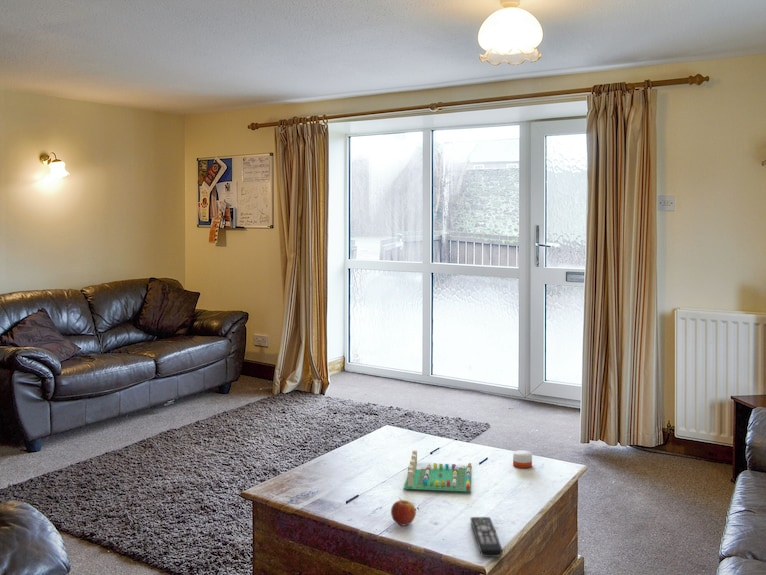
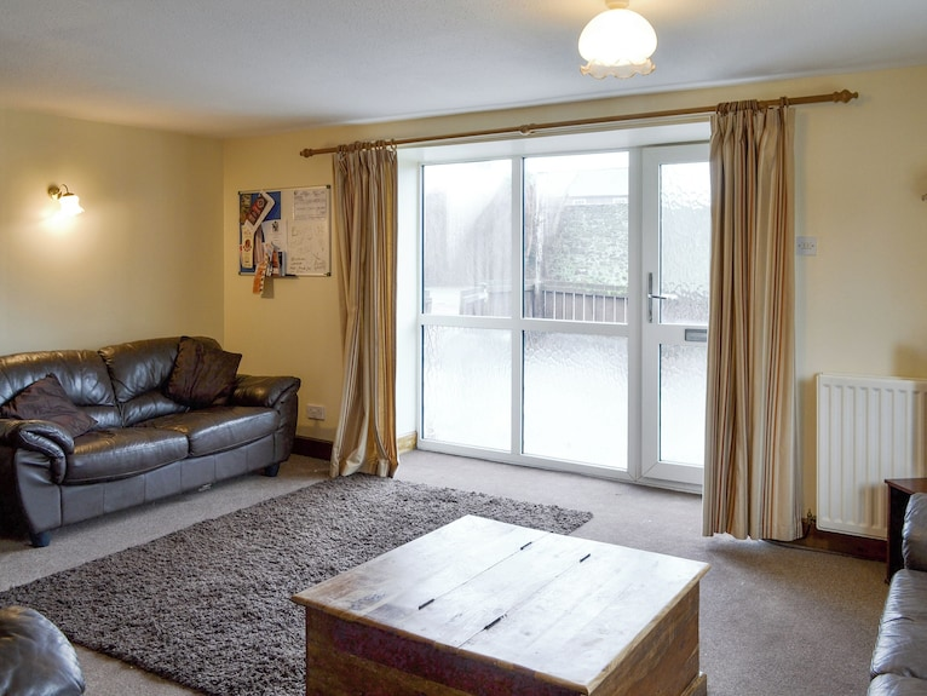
- apple (403, 511)
- remote control (485, 535)
- candle (522, 452)
- board game (439, 469)
